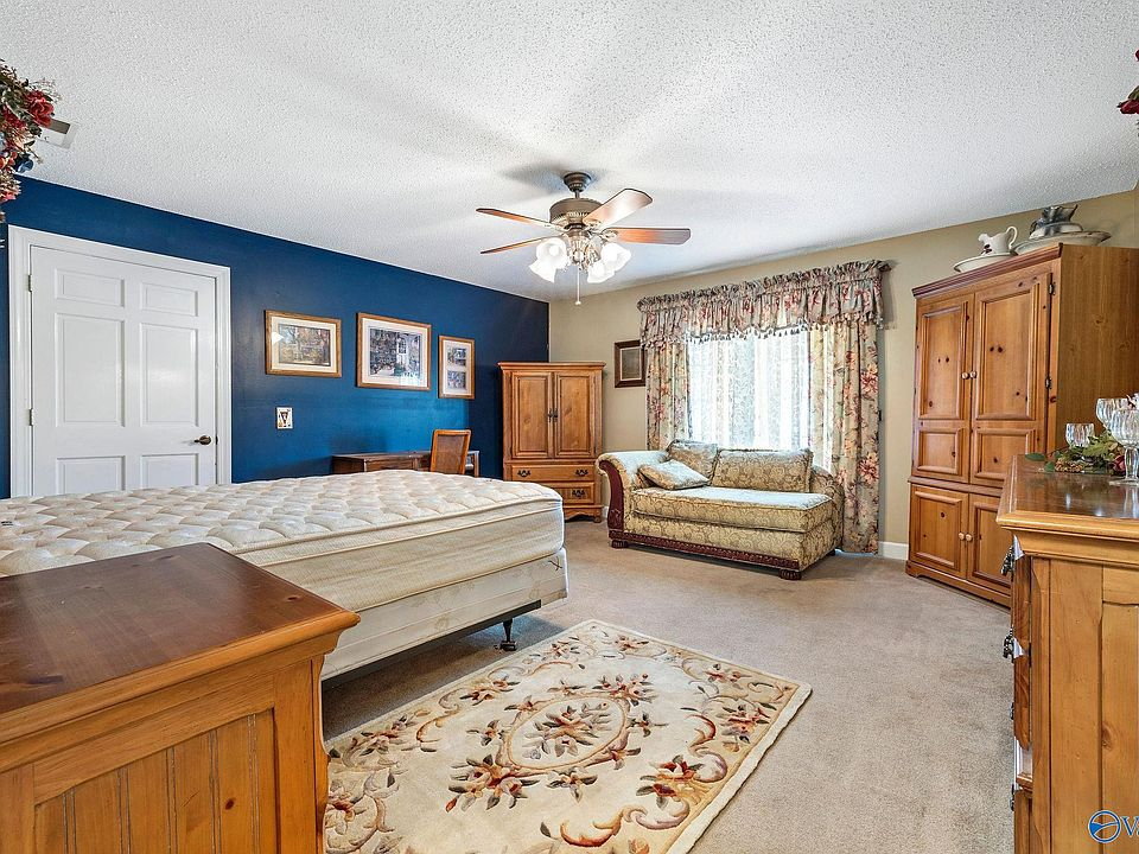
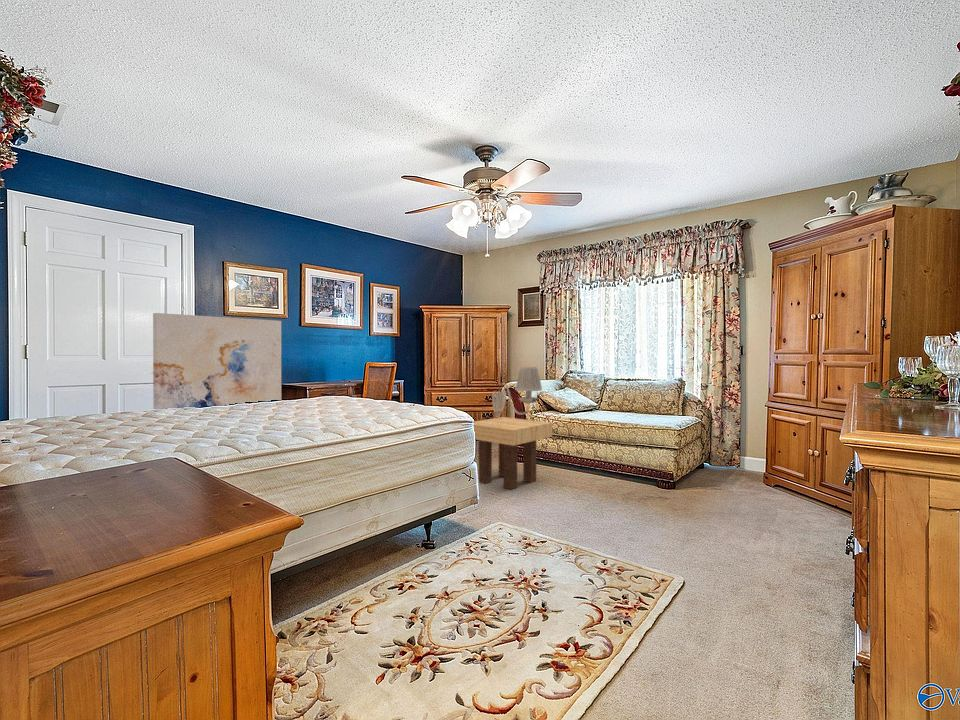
+ wall sconce (518, 390)
+ wall art (223, 376)
+ side table (507, 452)
